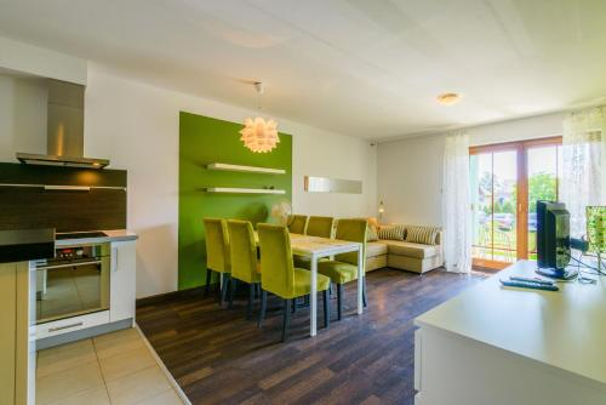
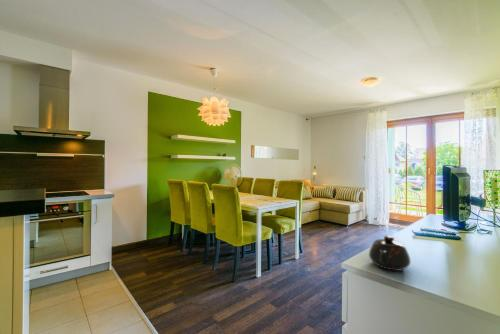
+ teapot (388, 251)
